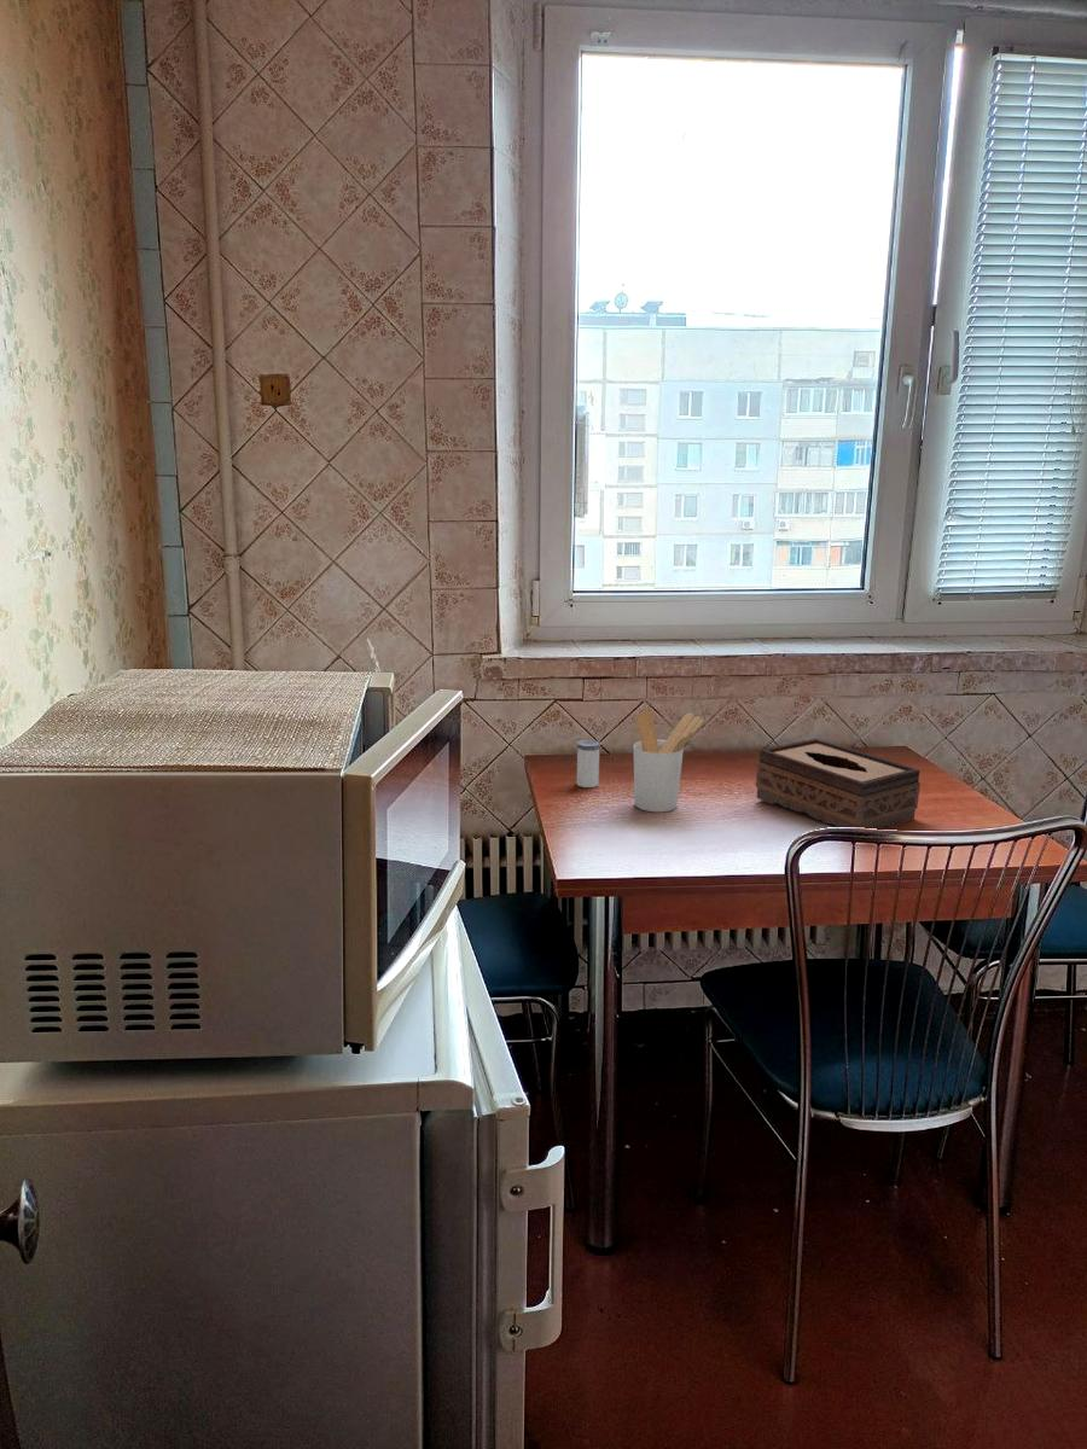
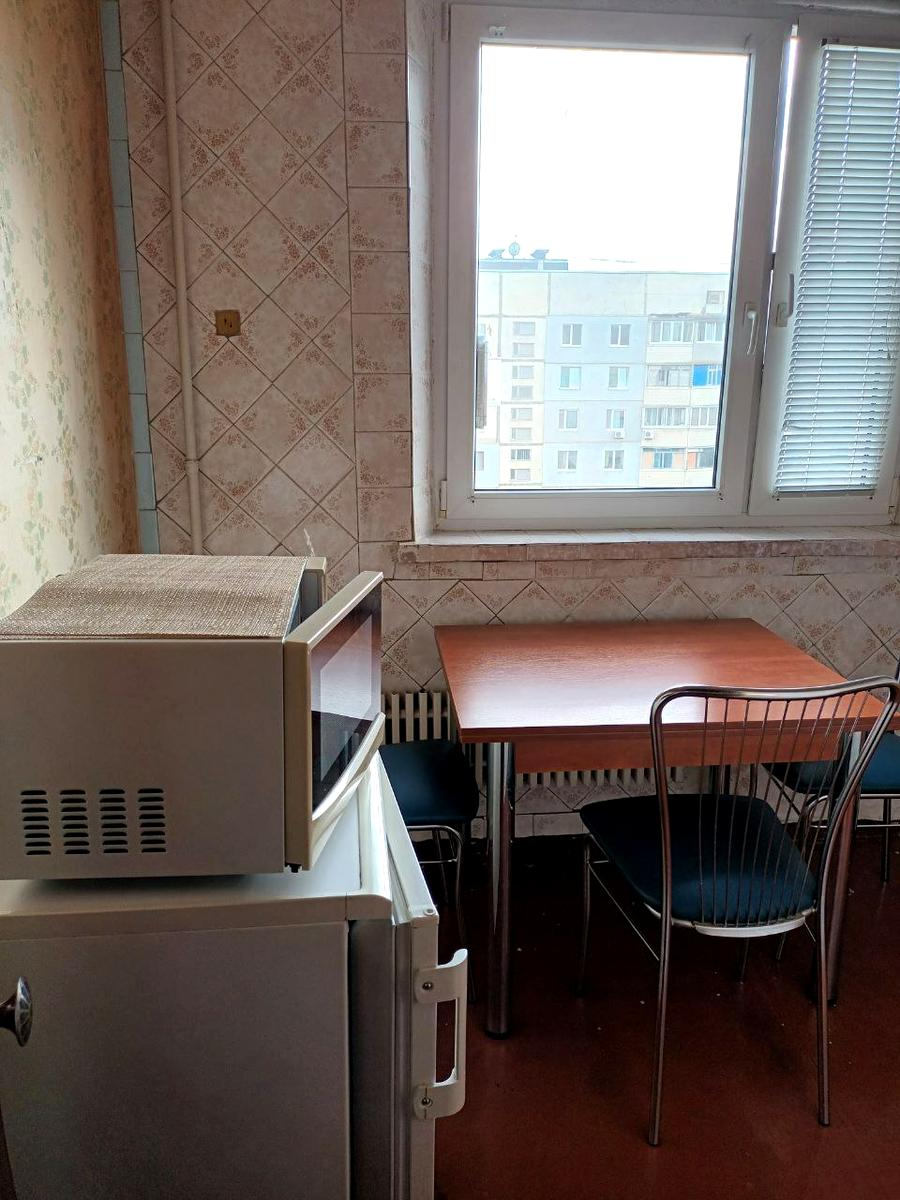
- utensil holder (668, 760)
- salt shaker (587, 763)
- tissue box (835, 784)
